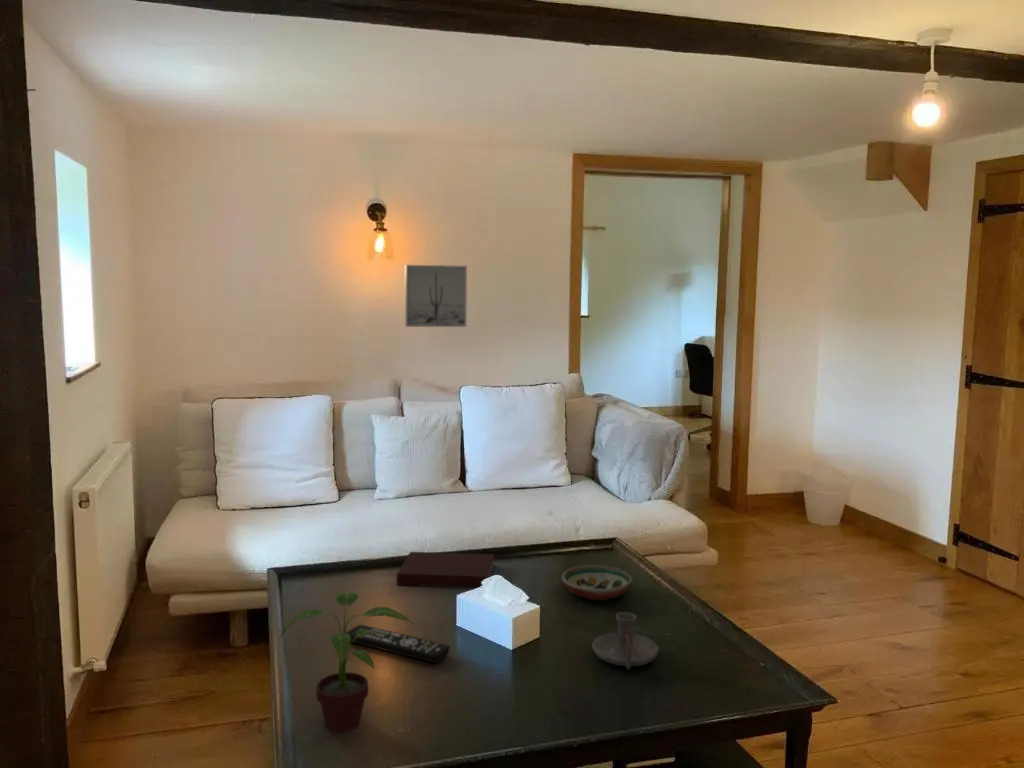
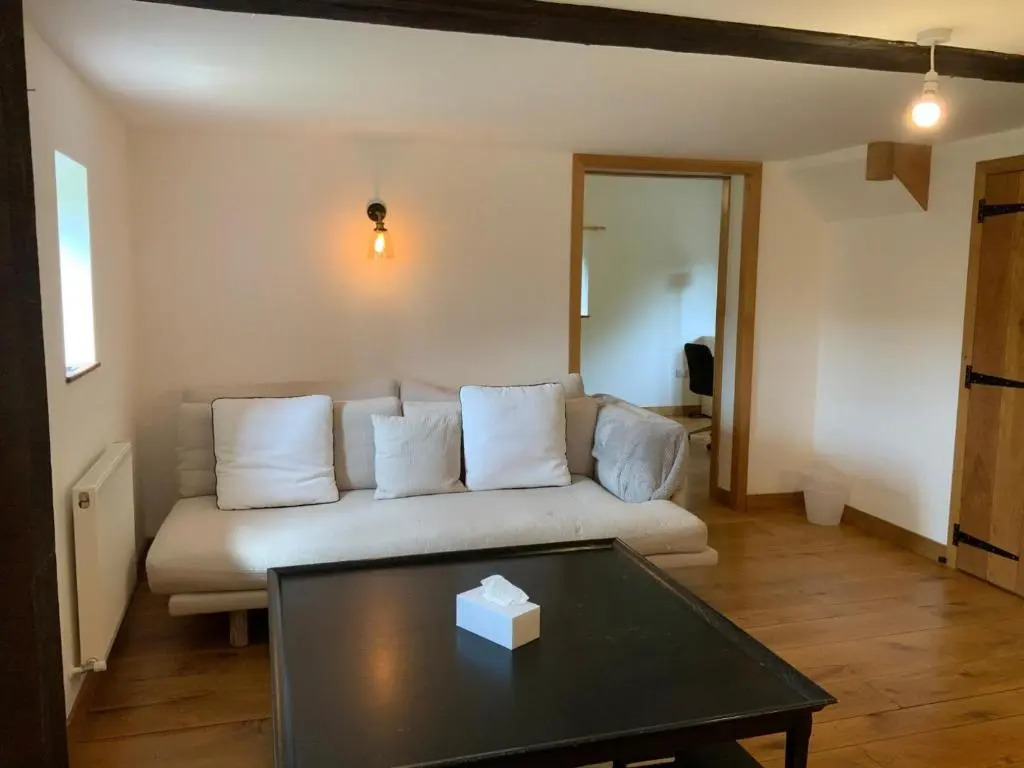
- remote control (396, 643)
- candle holder (626, 640)
- potted plant (345, 665)
- wall art (435, 296)
- notebook (447, 569)
- decorative bowl (596, 585)
